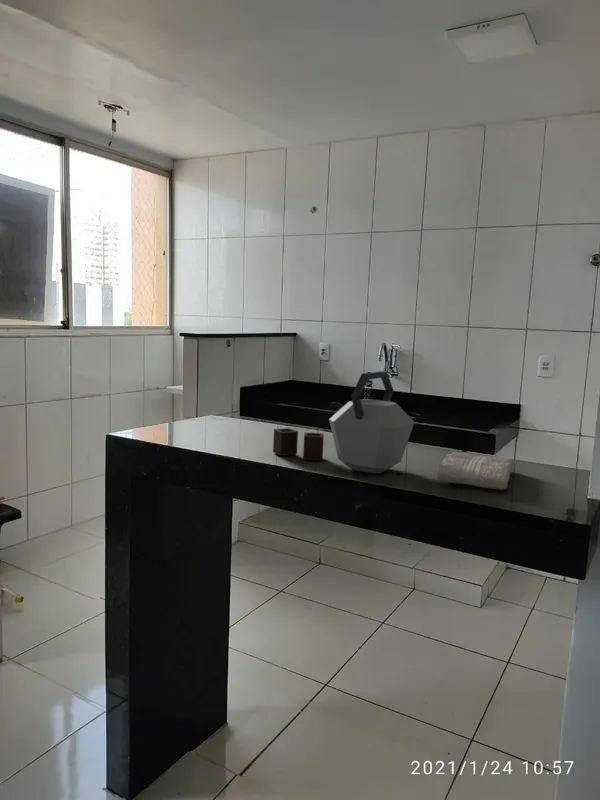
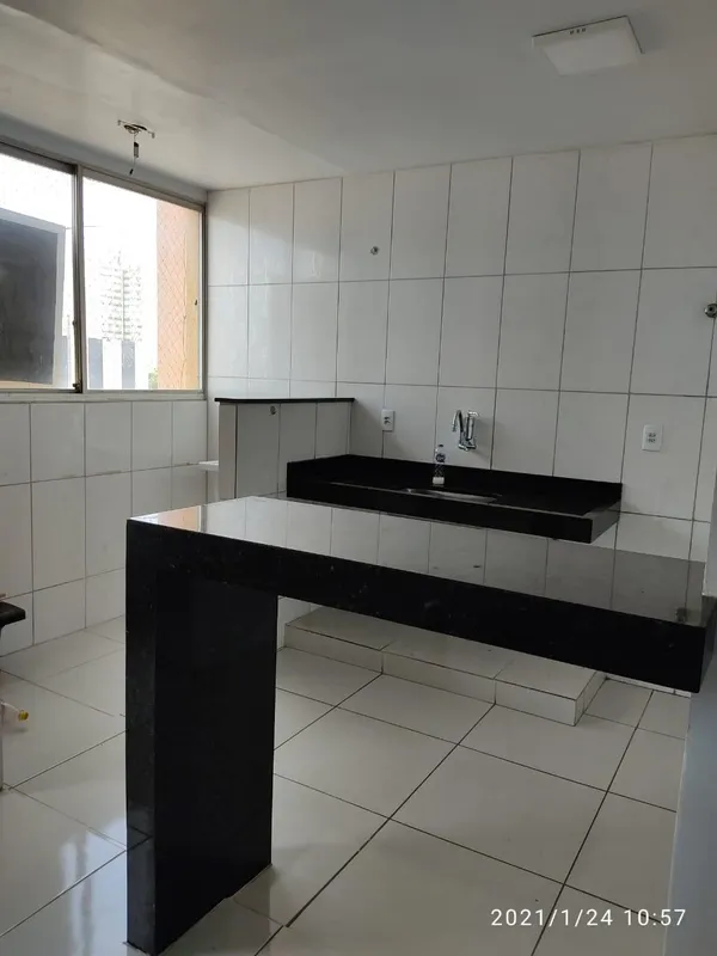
- kettle (336, 416)
- washcloth (477, 468)
